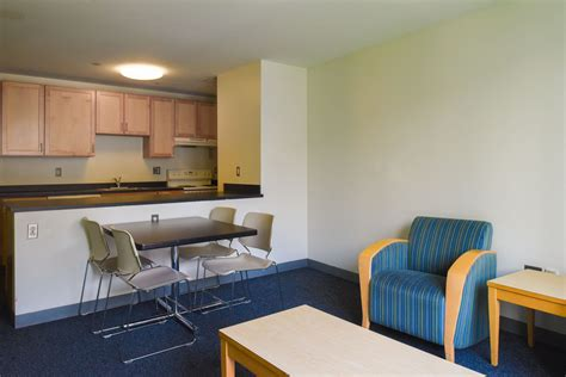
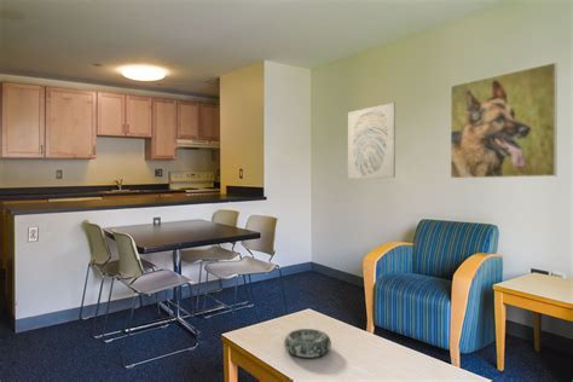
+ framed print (498, 126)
+ decorative bowl (307, 342)
+ wall art (370, 143)
